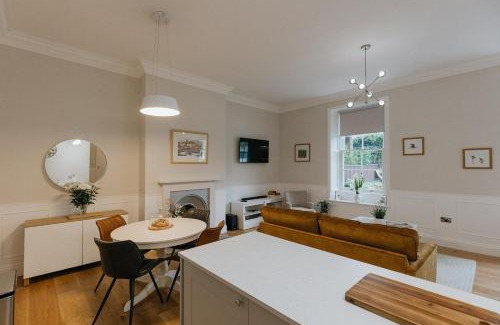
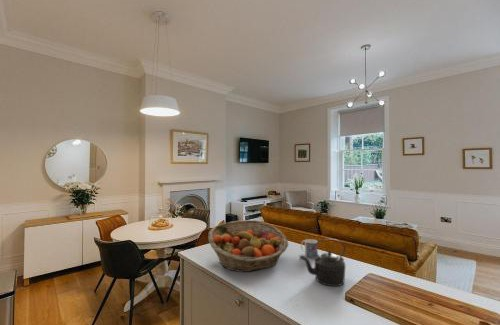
+ kettle (322, 259)
+ mug (308, 247)
+ fruit basket (248, 243)
